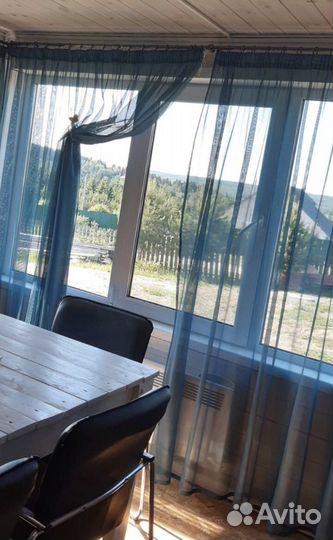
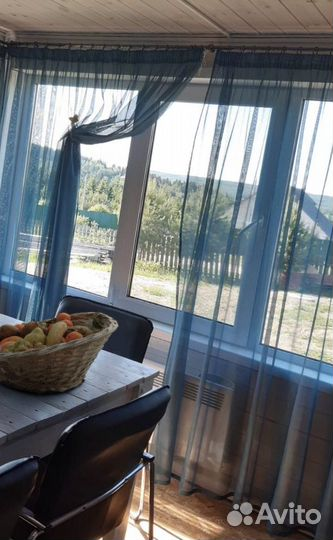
+ fruit basket (51, 345)
